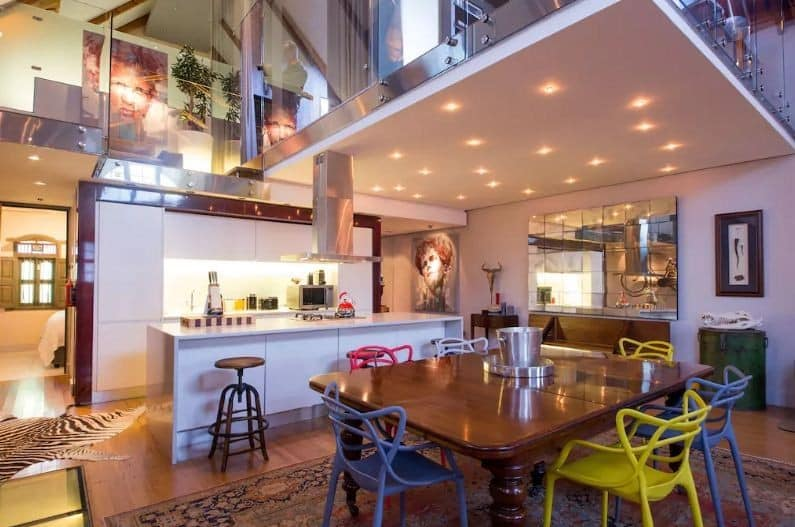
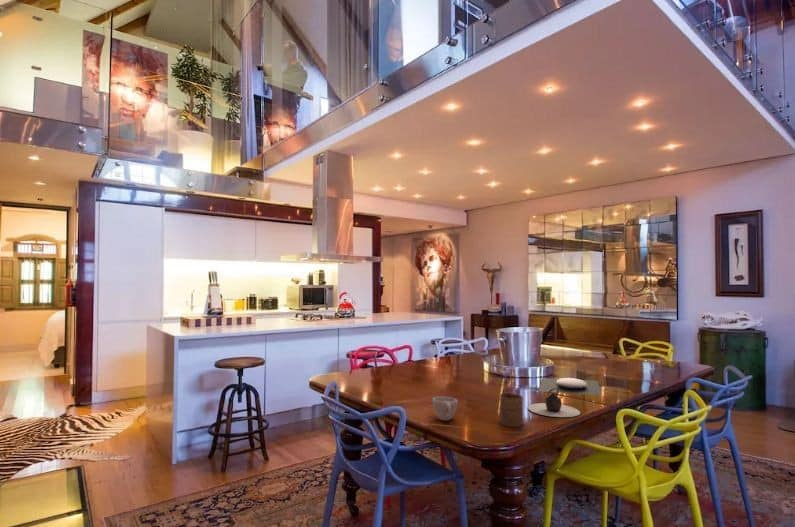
+ cup (446, 409)
+ plate (569, 382)
+ teapot (553, 398)
+ cup (511, 409)
